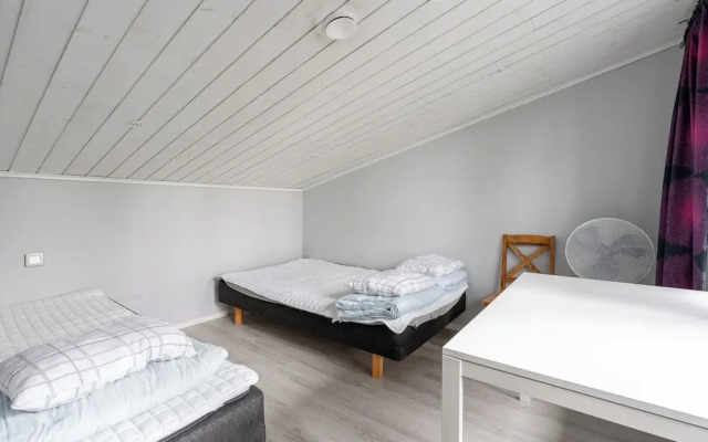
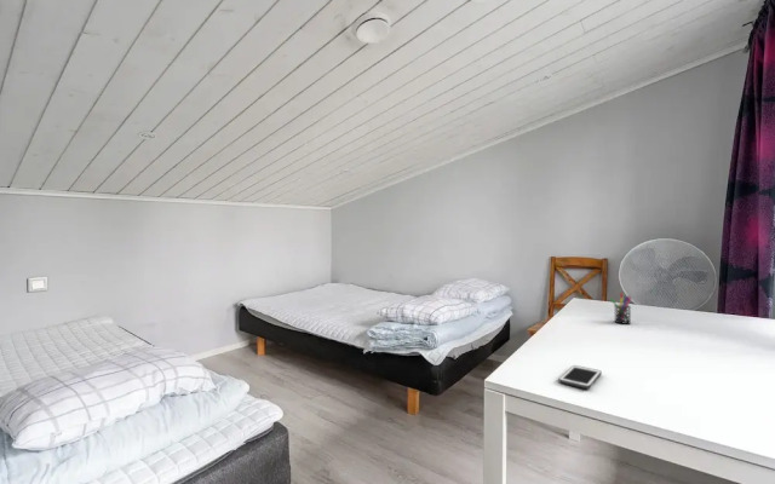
+ cell phone (580, 376)
+ pen holder (620, 307)
